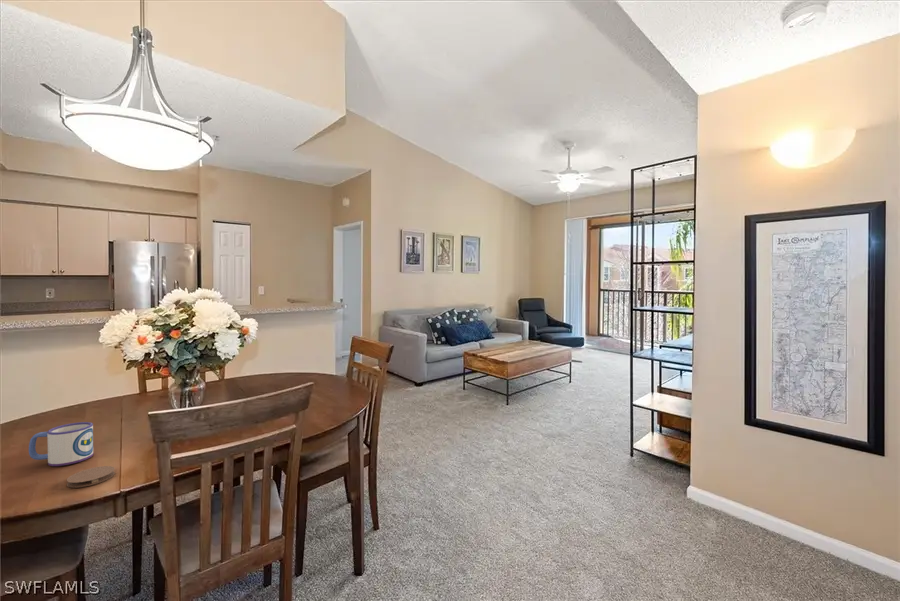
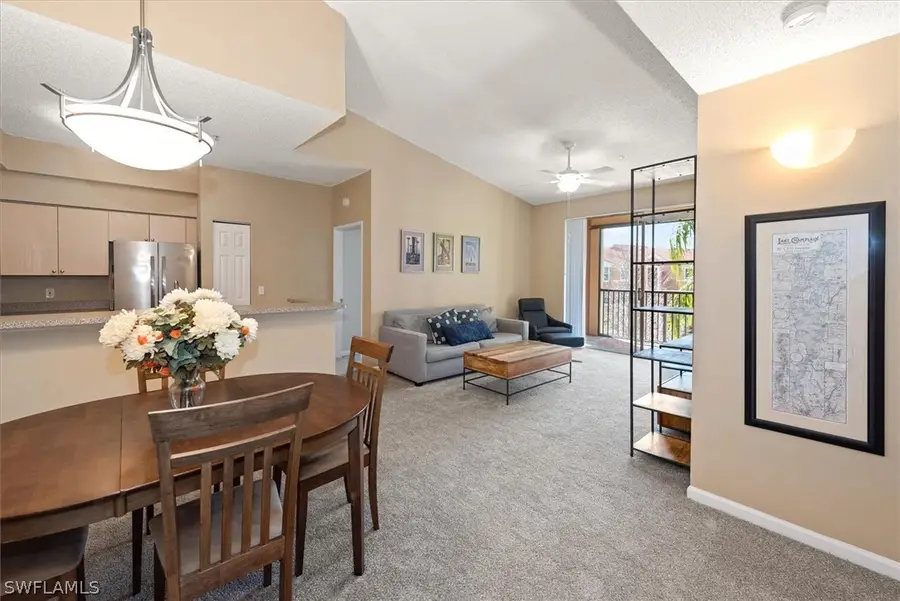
- coaster (91, 476)
- mug (62, 444)
